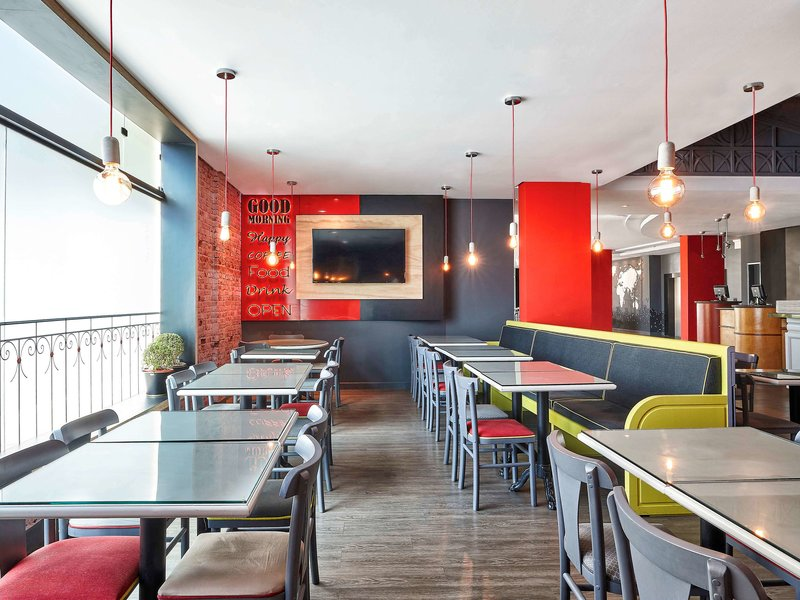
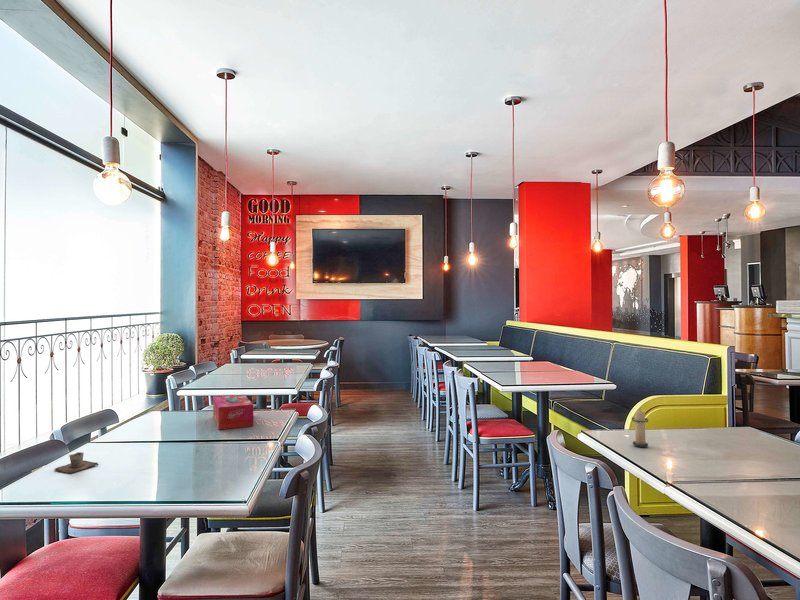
+ candle (640, 426)
+ tissue box (232, 410)
+ cup (76, 460)
